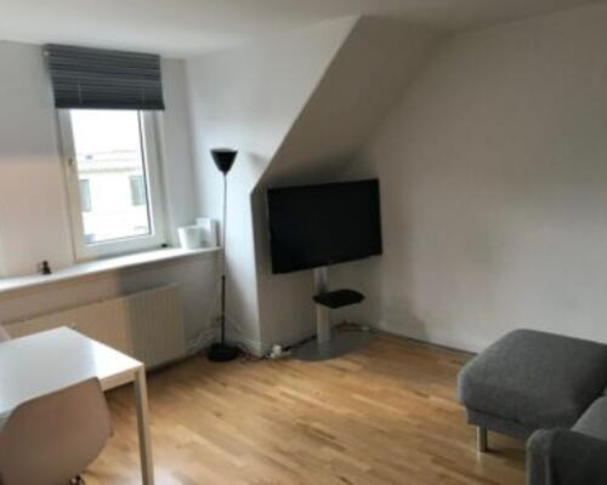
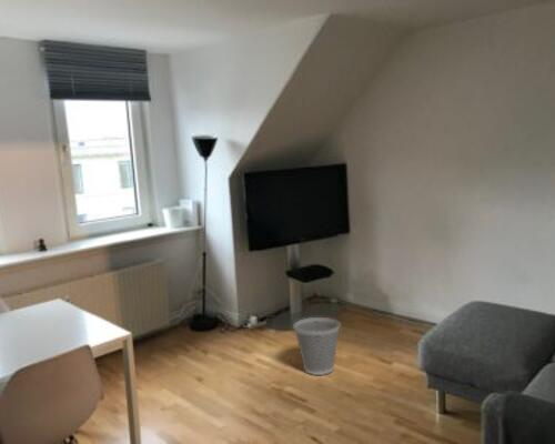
+ wastebasket (317, 346)
